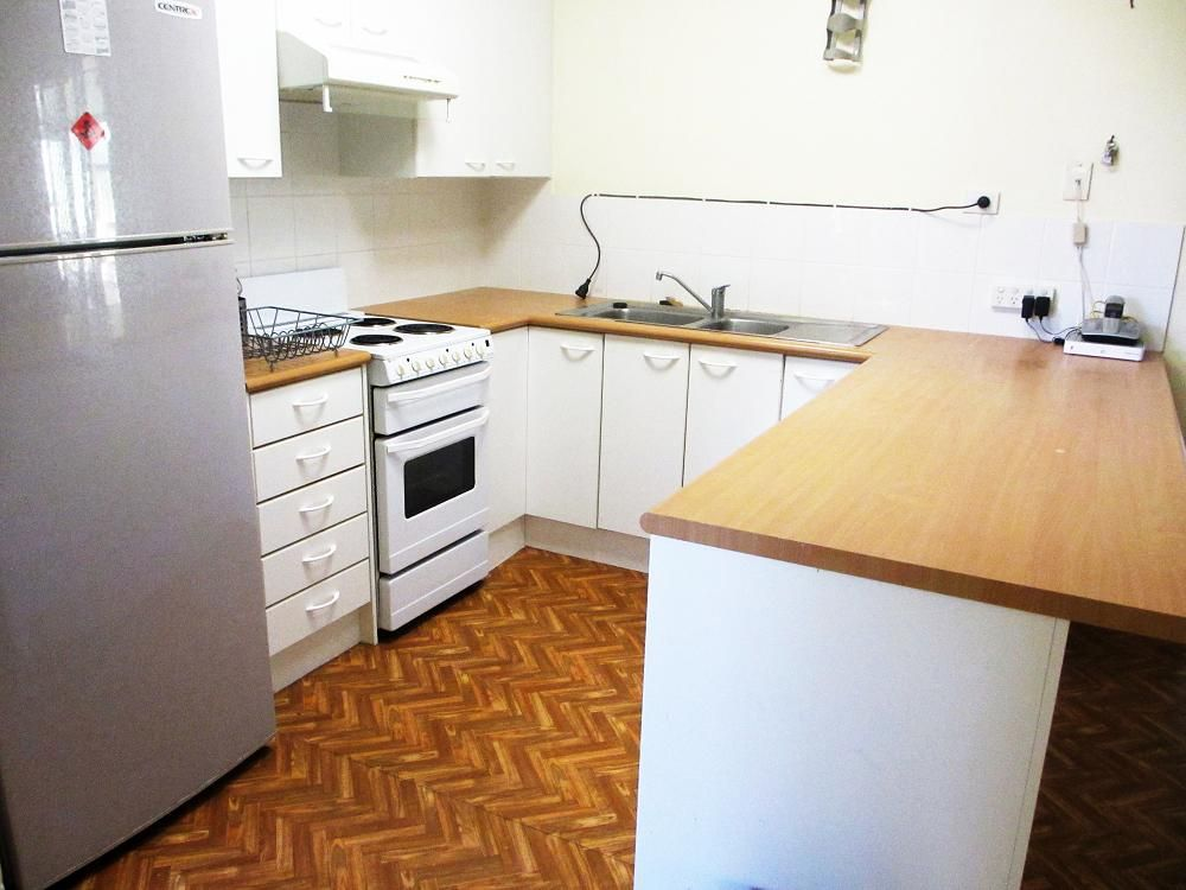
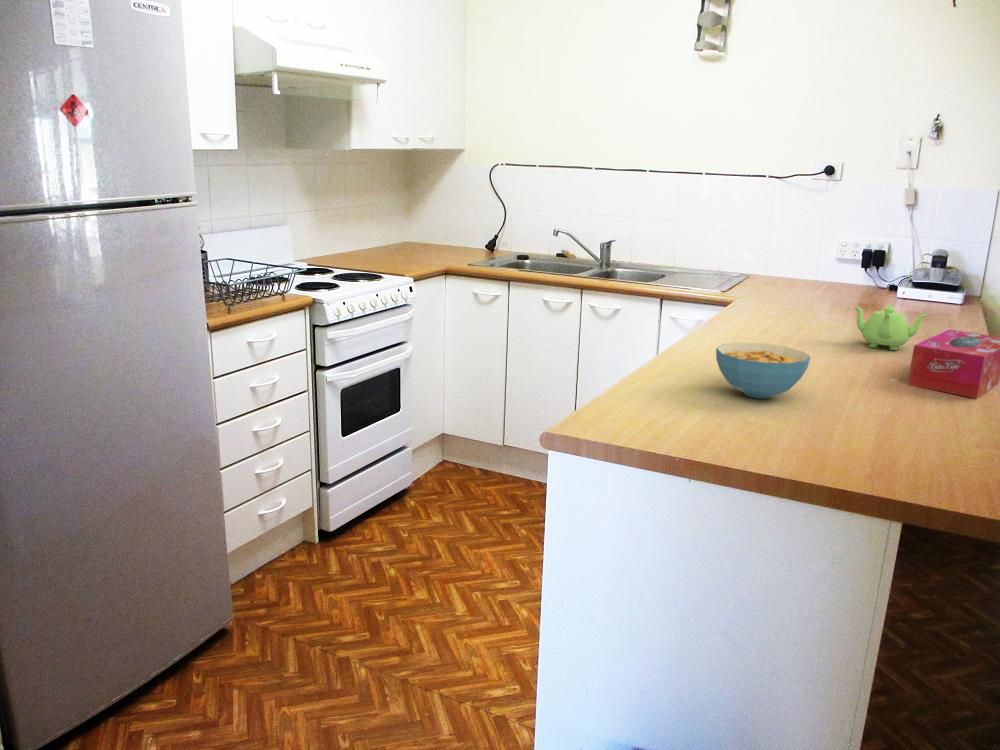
+ cereal bowl (760, 373)
+ teapot (887, 327)
+ tissue box (962, 361)
